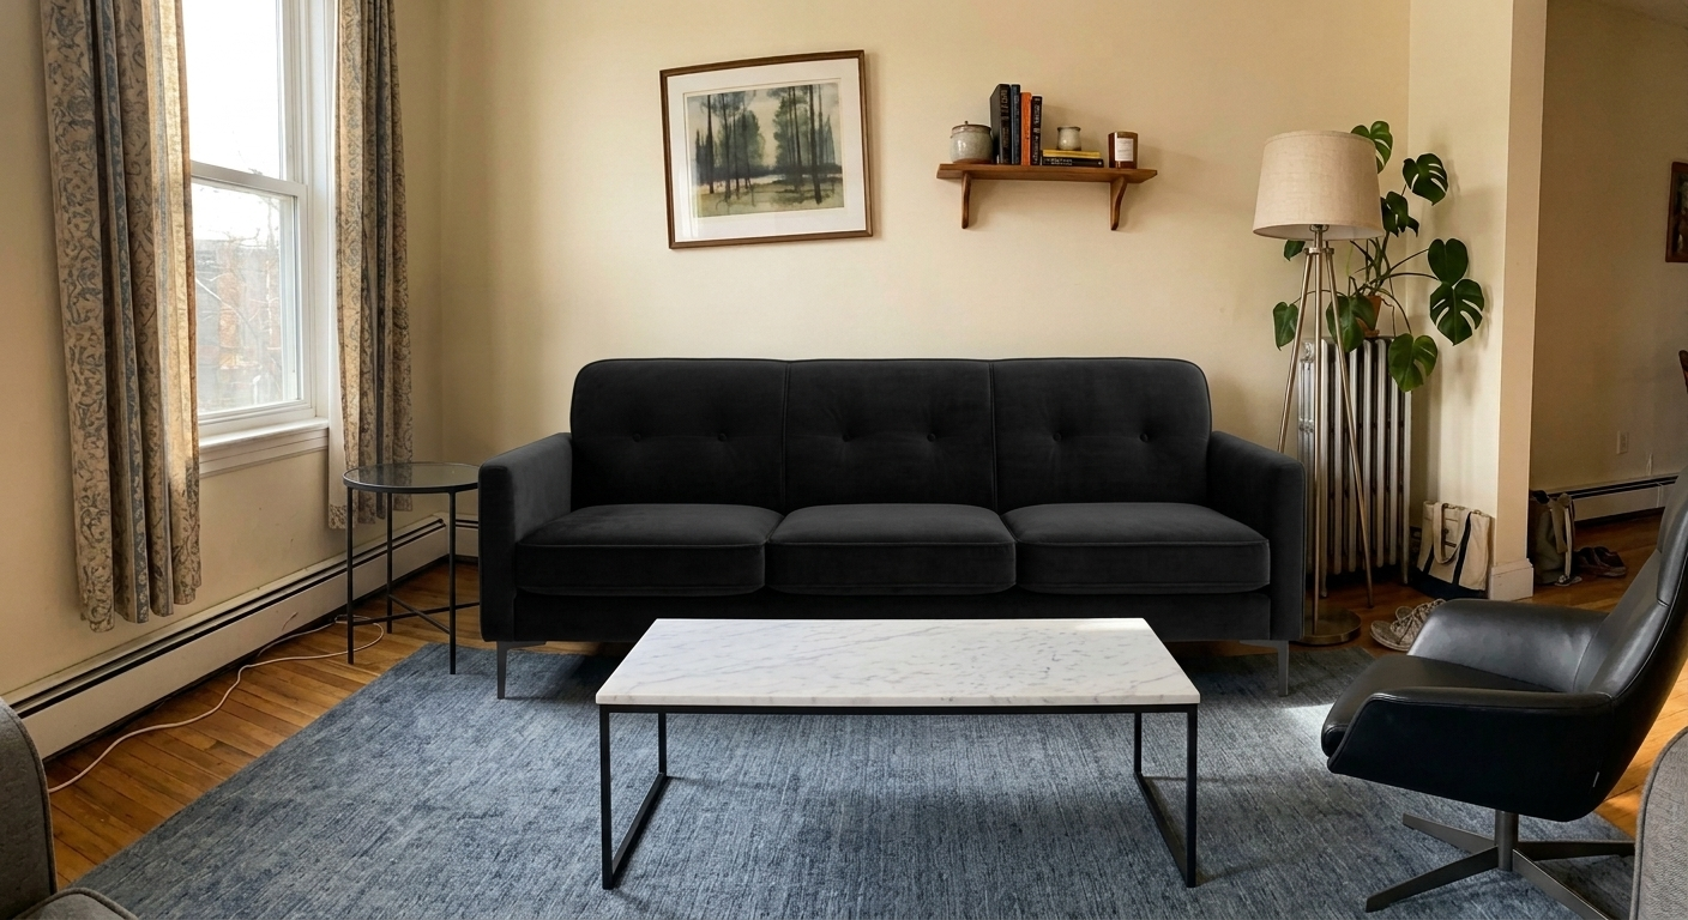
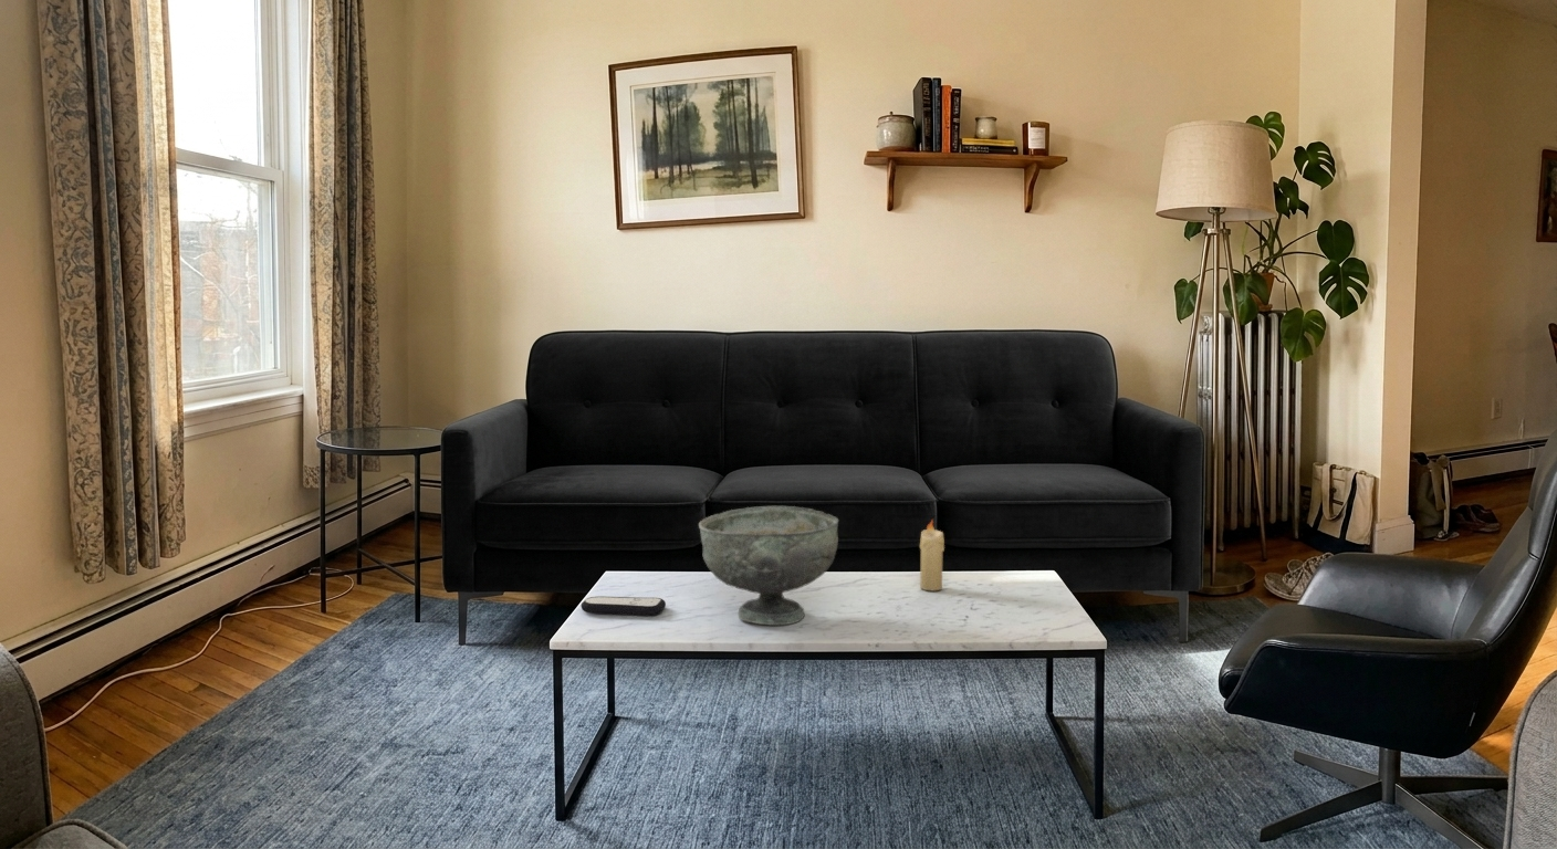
+ candle (931, 554)
+ remote control (623, 605)
+ decorative bowl (770, 566)
